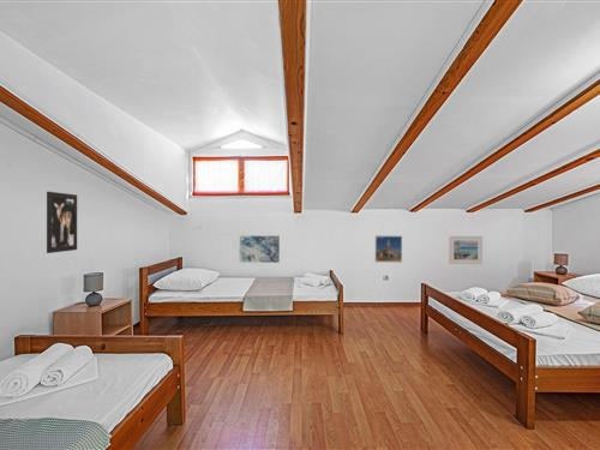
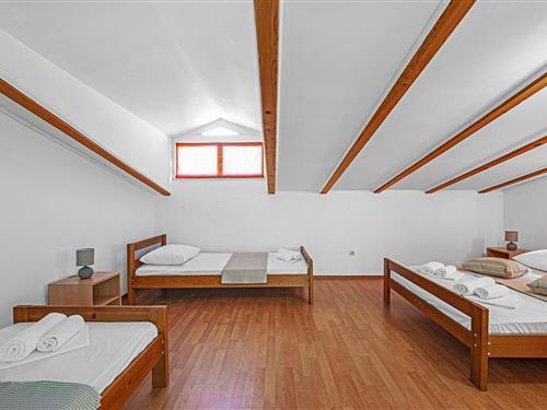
- wall art (259, 248)
- wall art (62, 222)
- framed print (466, 250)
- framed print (388, 248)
